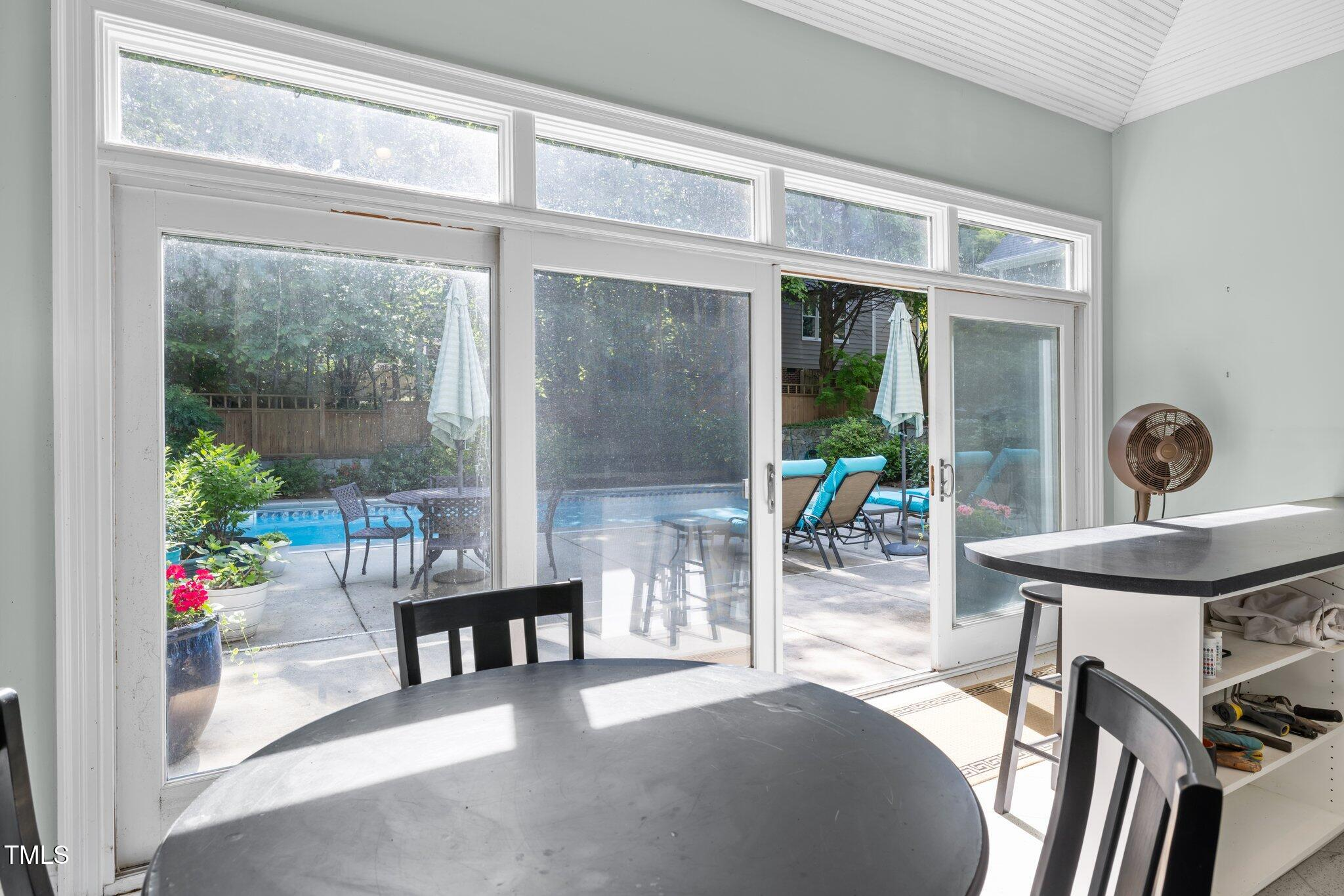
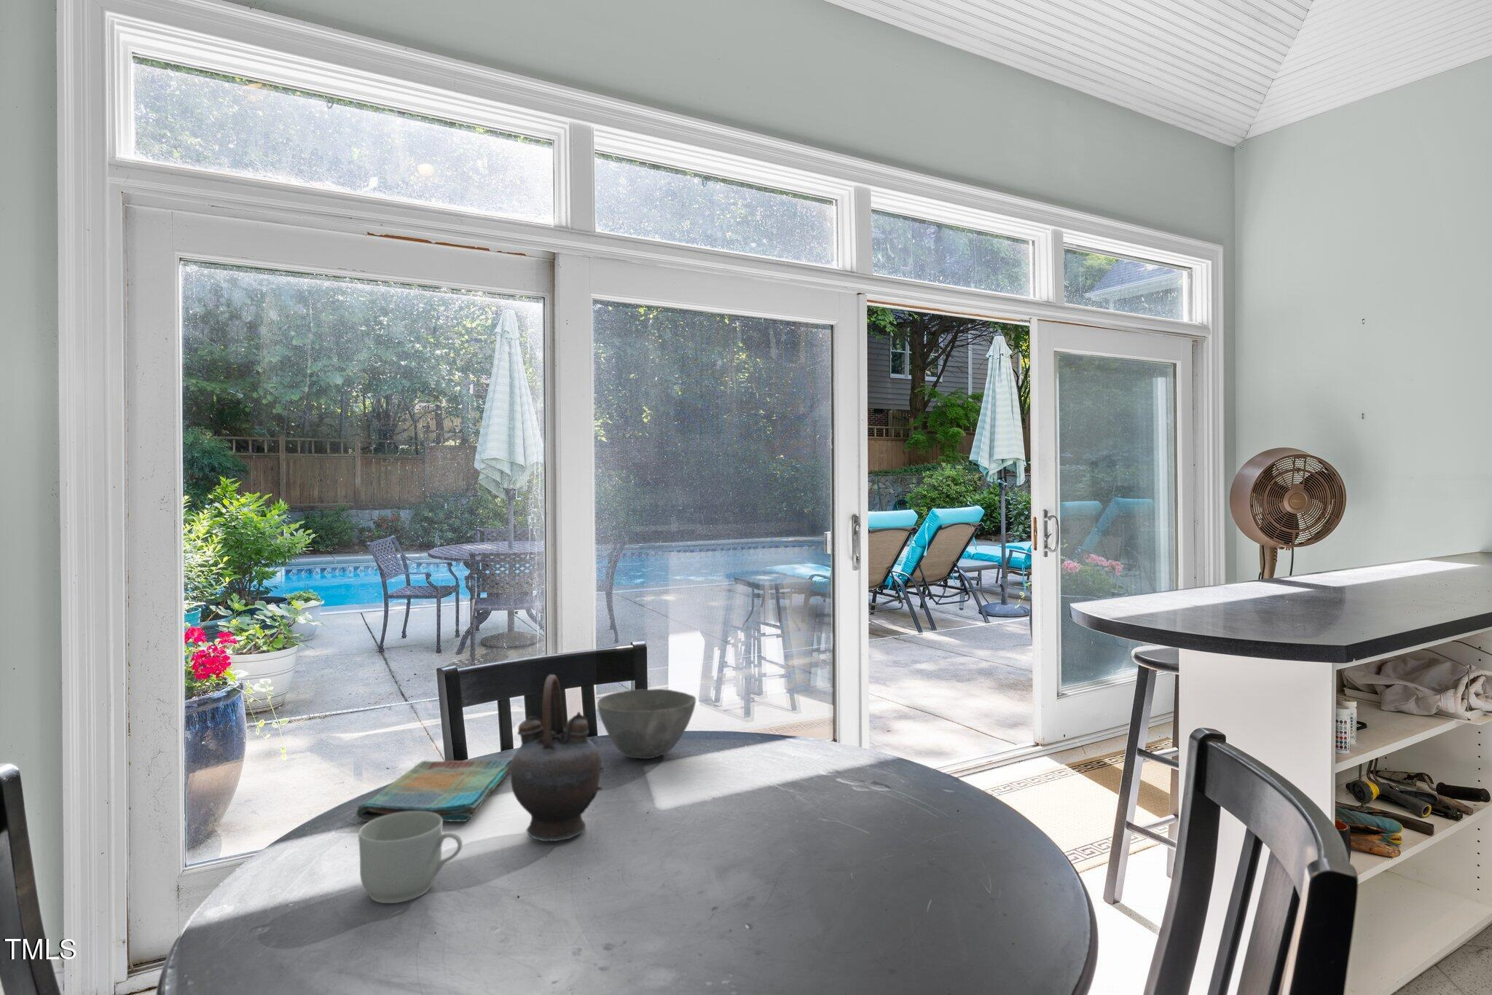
+ teapot (558, 751)
+ bowl (647, 726)
+ dish towel (441, 786)
+ mug (412, 857)
